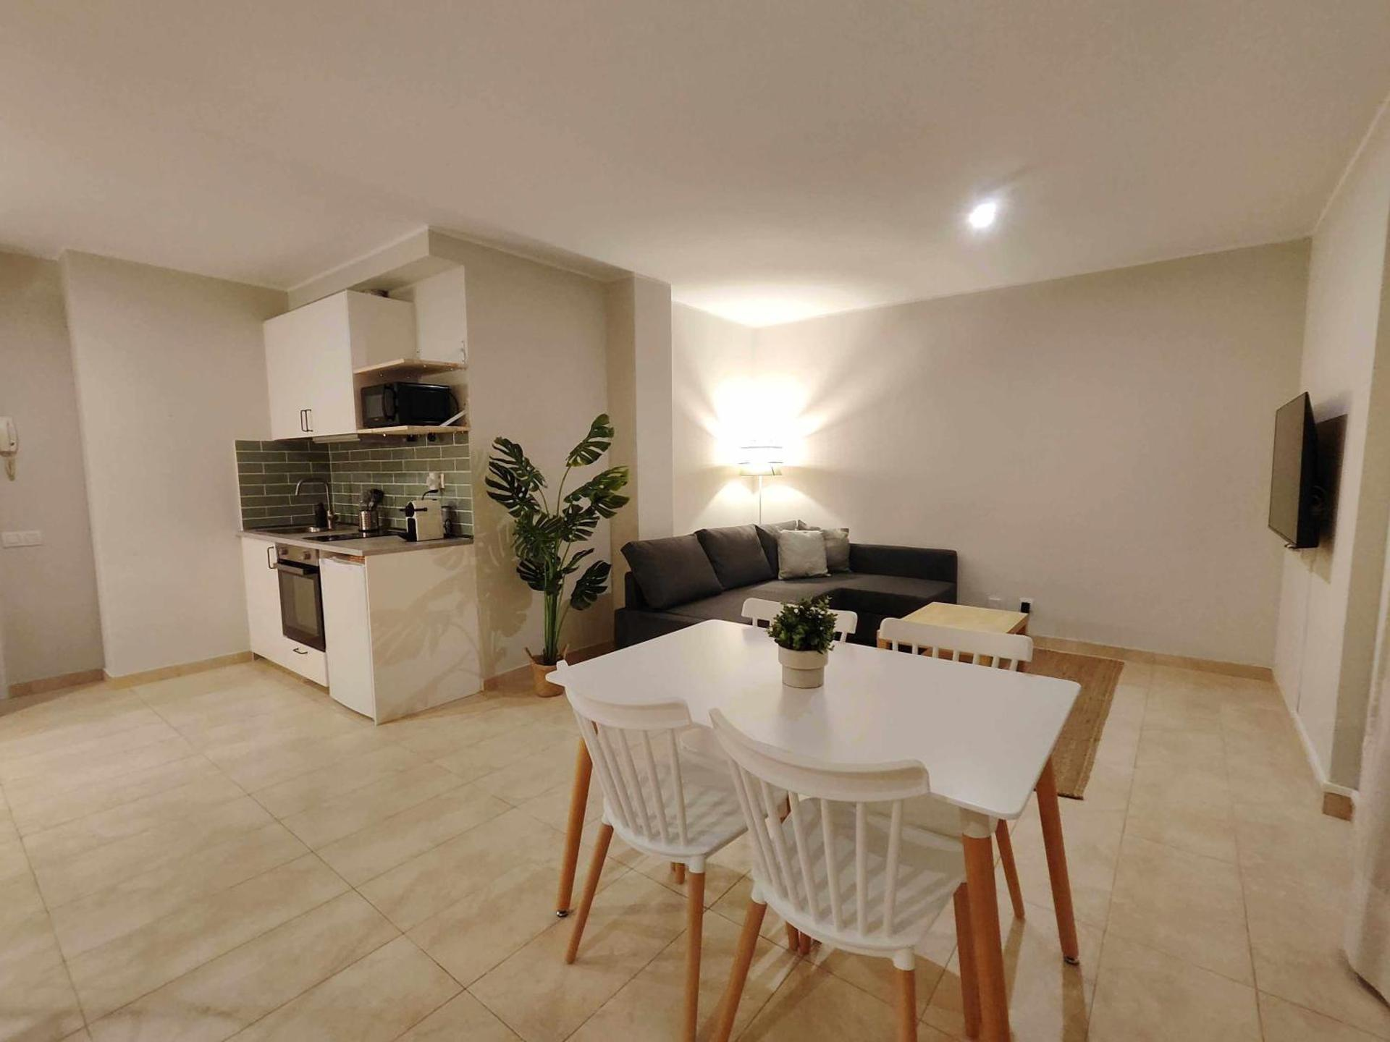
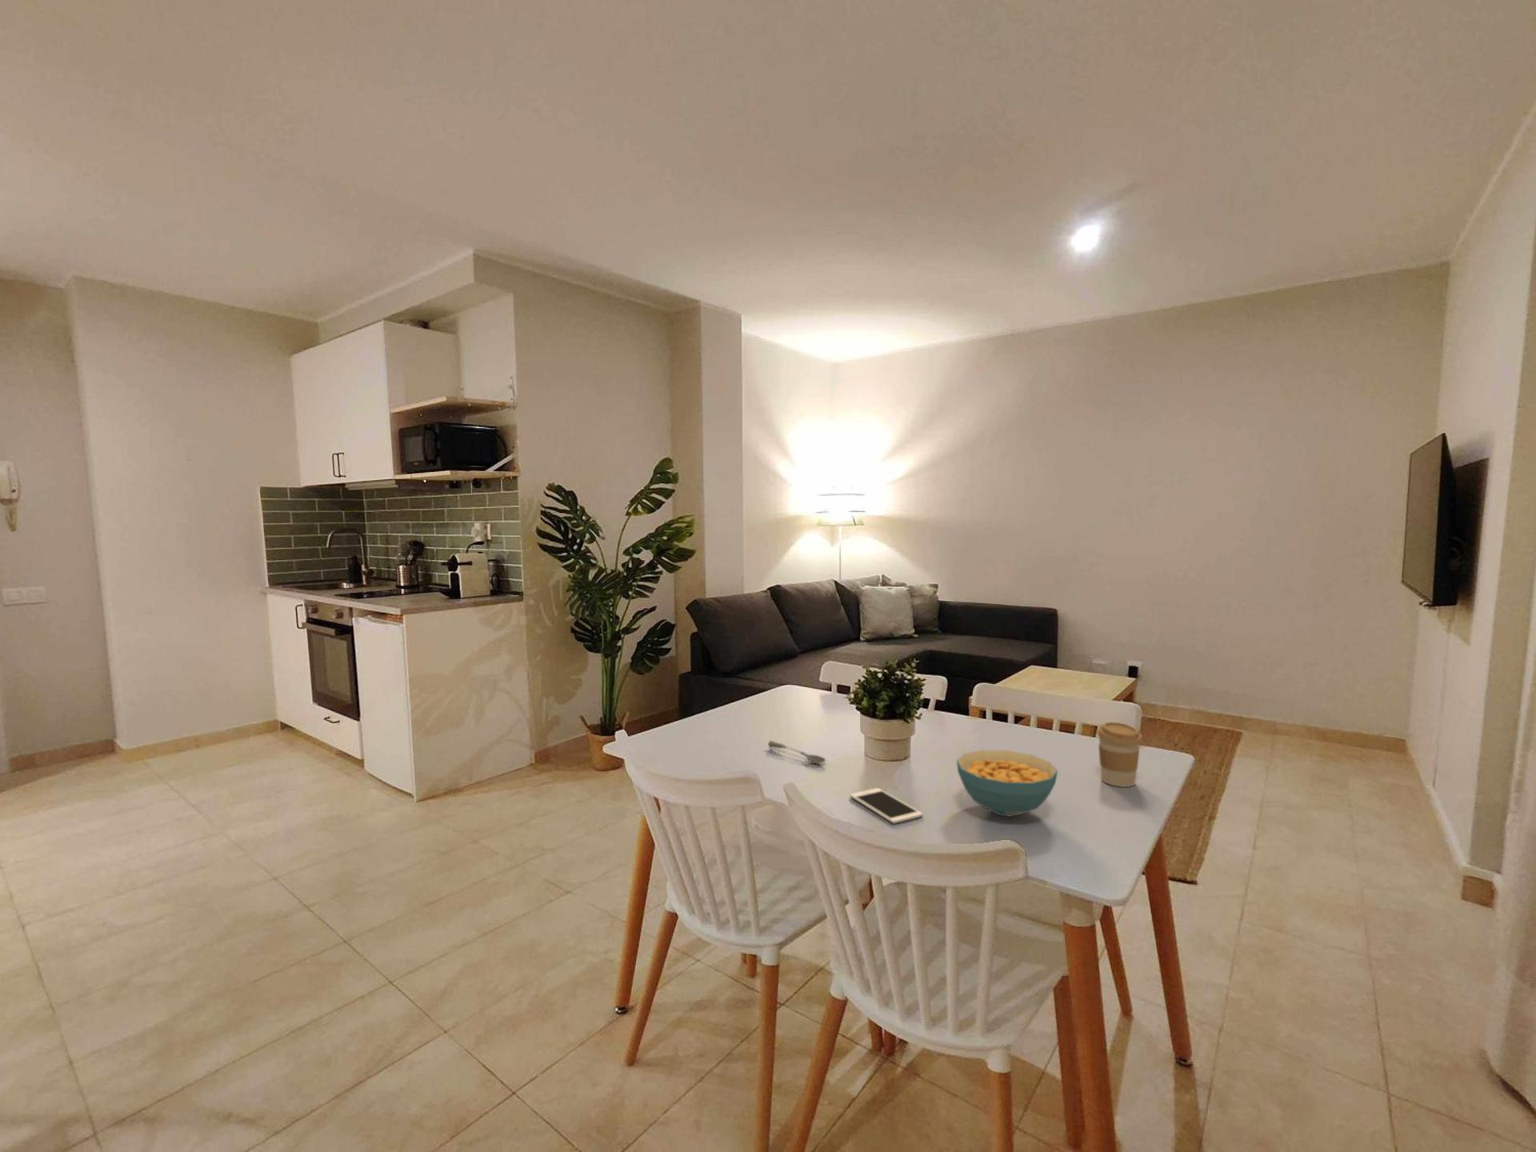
+ cell phone (885, 805)
+ cereal bowl (1005, 788)
+ coffee cup (1119, 754)
+ soupspoon (797, 751)
